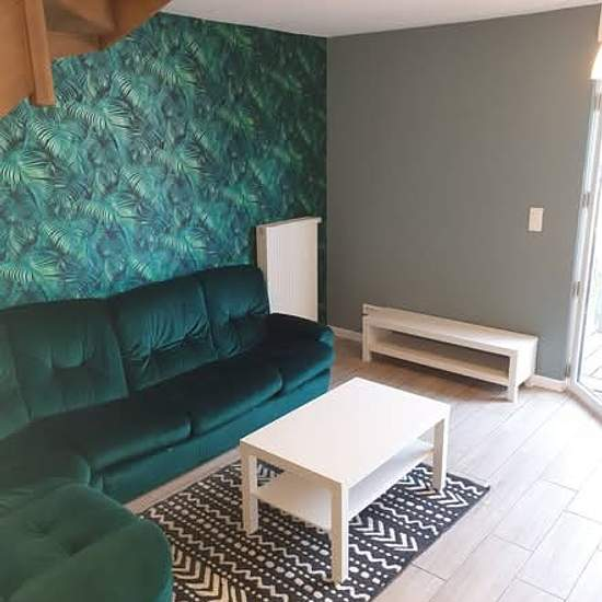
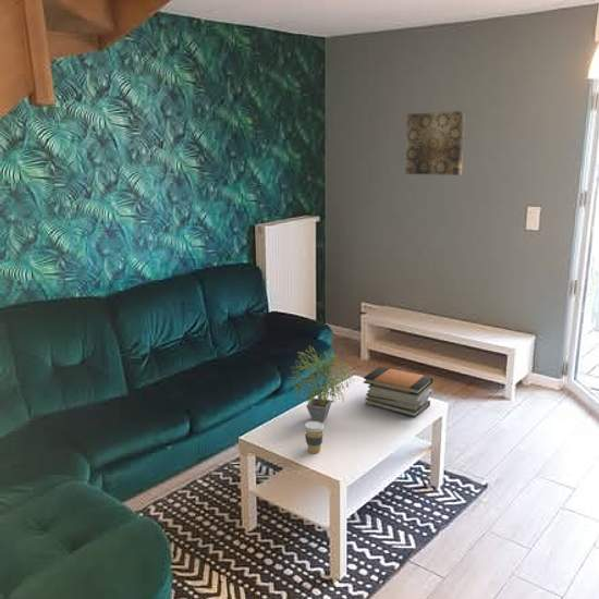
+ coffee cup (314, 437)
+ potted plant (322, 383)
+ book stack (398, 391)
+ wall art (433, 144)
